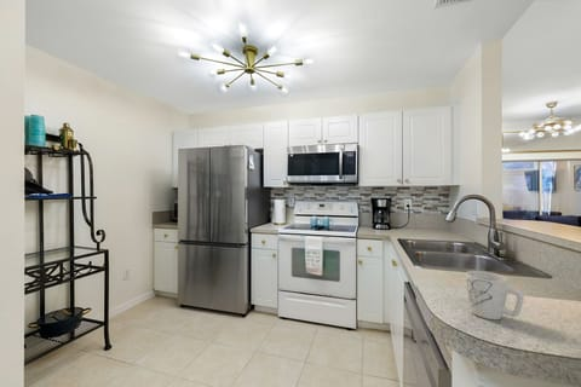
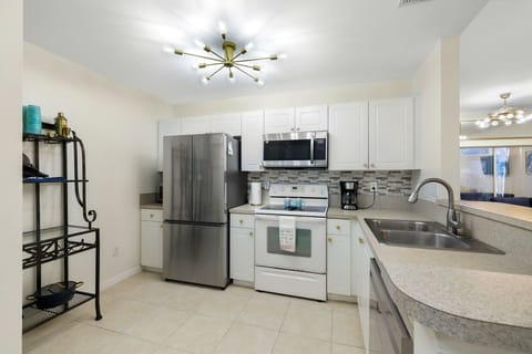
- mug (493, 296)
